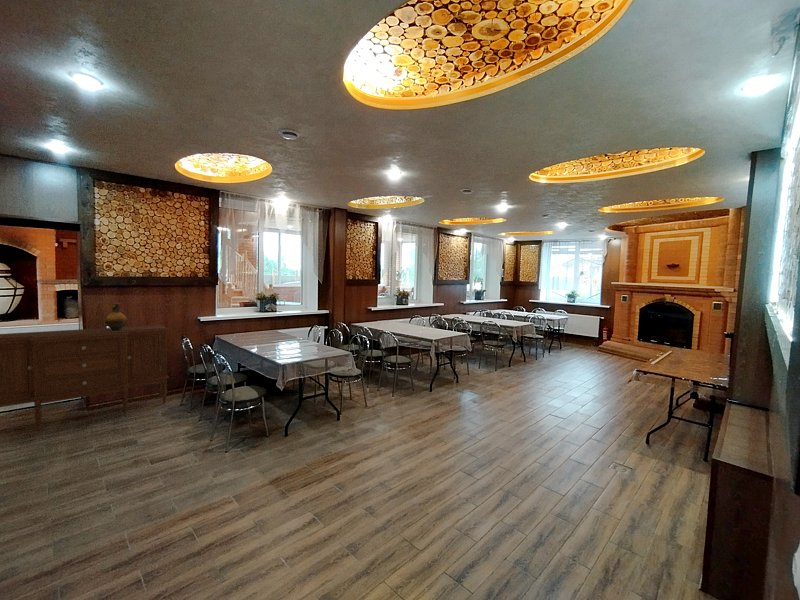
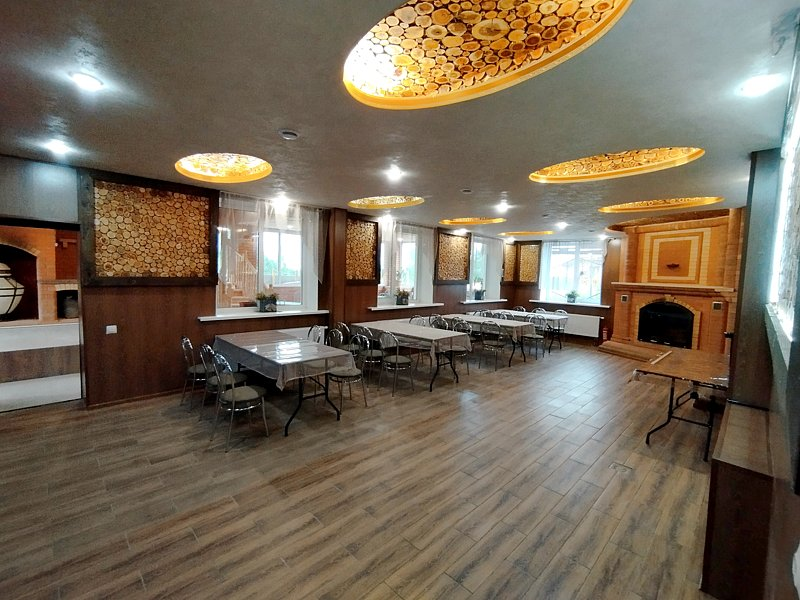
- sideboard (83, 374)
- ceramic jug (116, 316)
